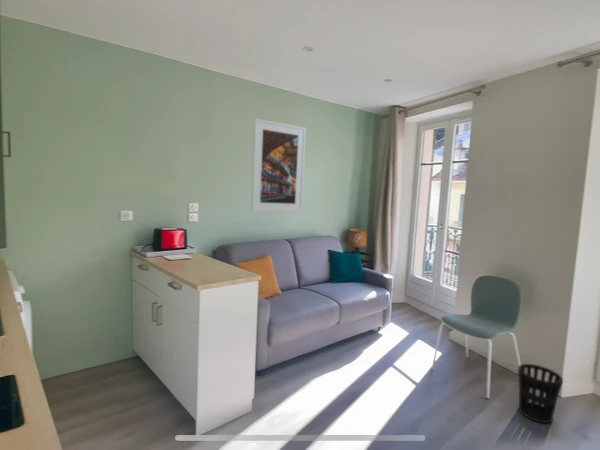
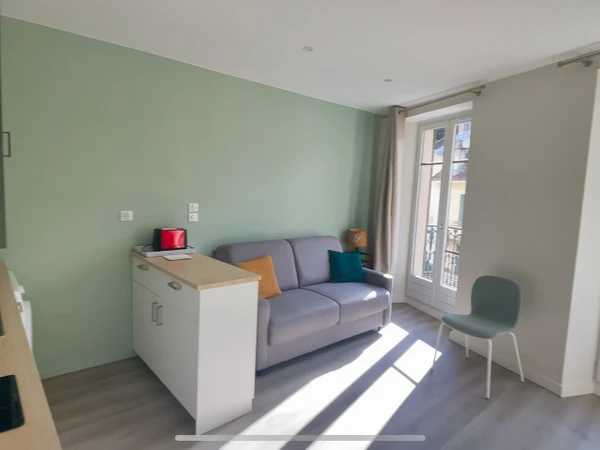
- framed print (279, 168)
- wastebasket (539, 393)
